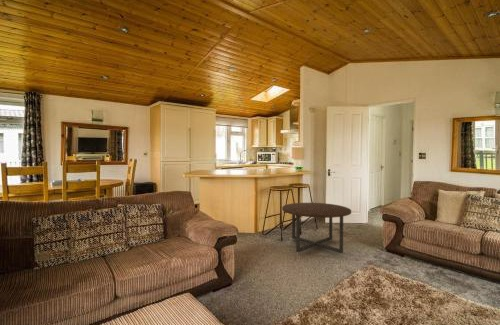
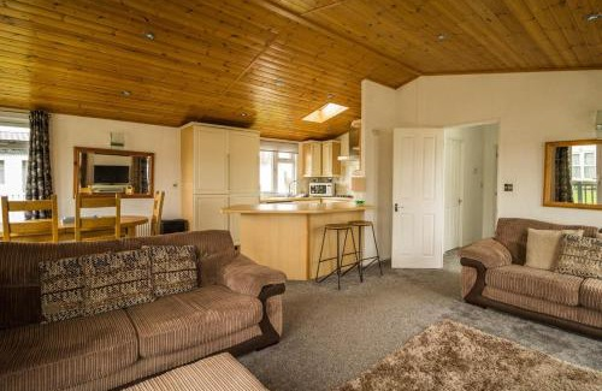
- coffee table (317, 217)
